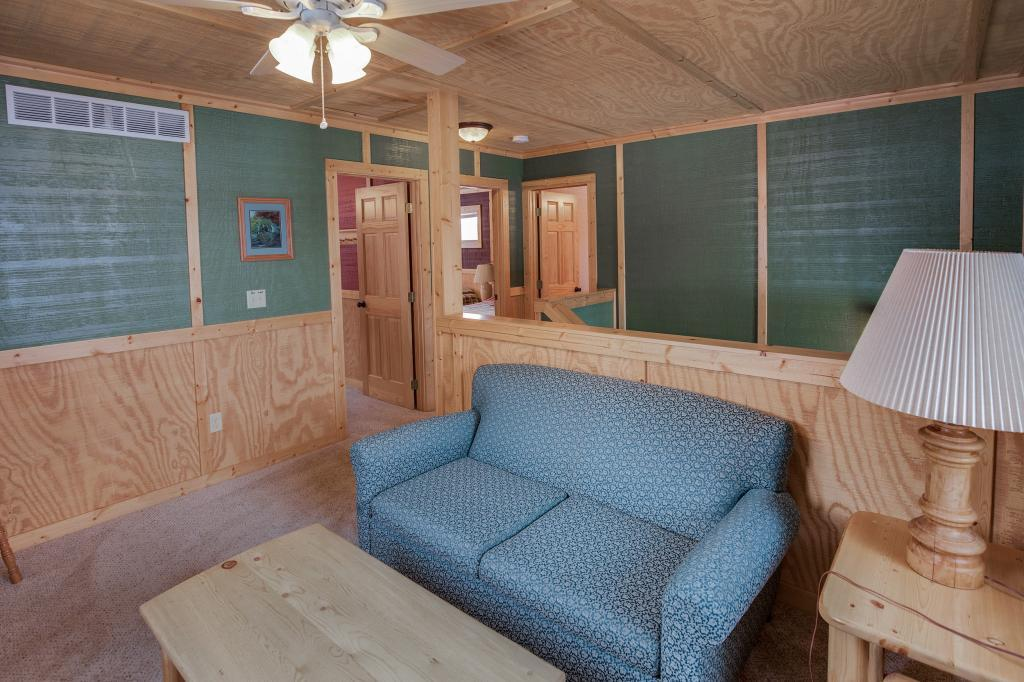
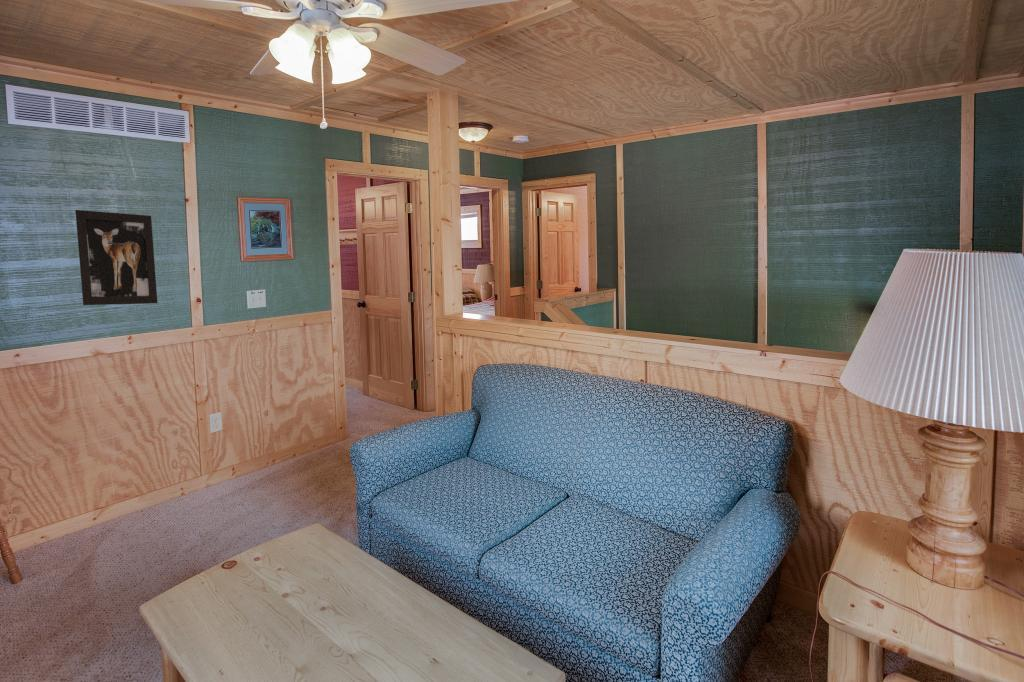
+ wall art (118, 258)
